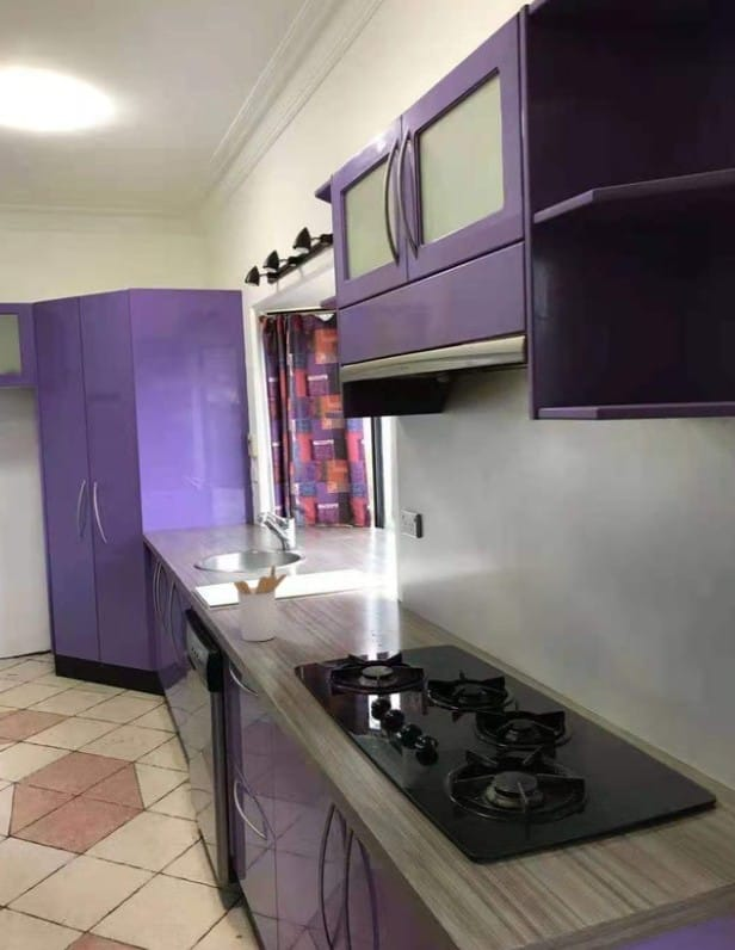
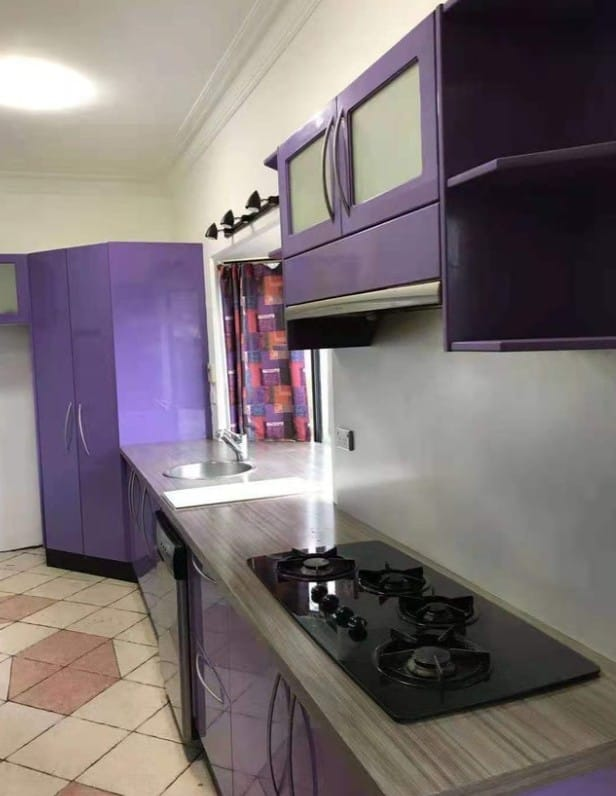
- utensil holder (262, 604)
